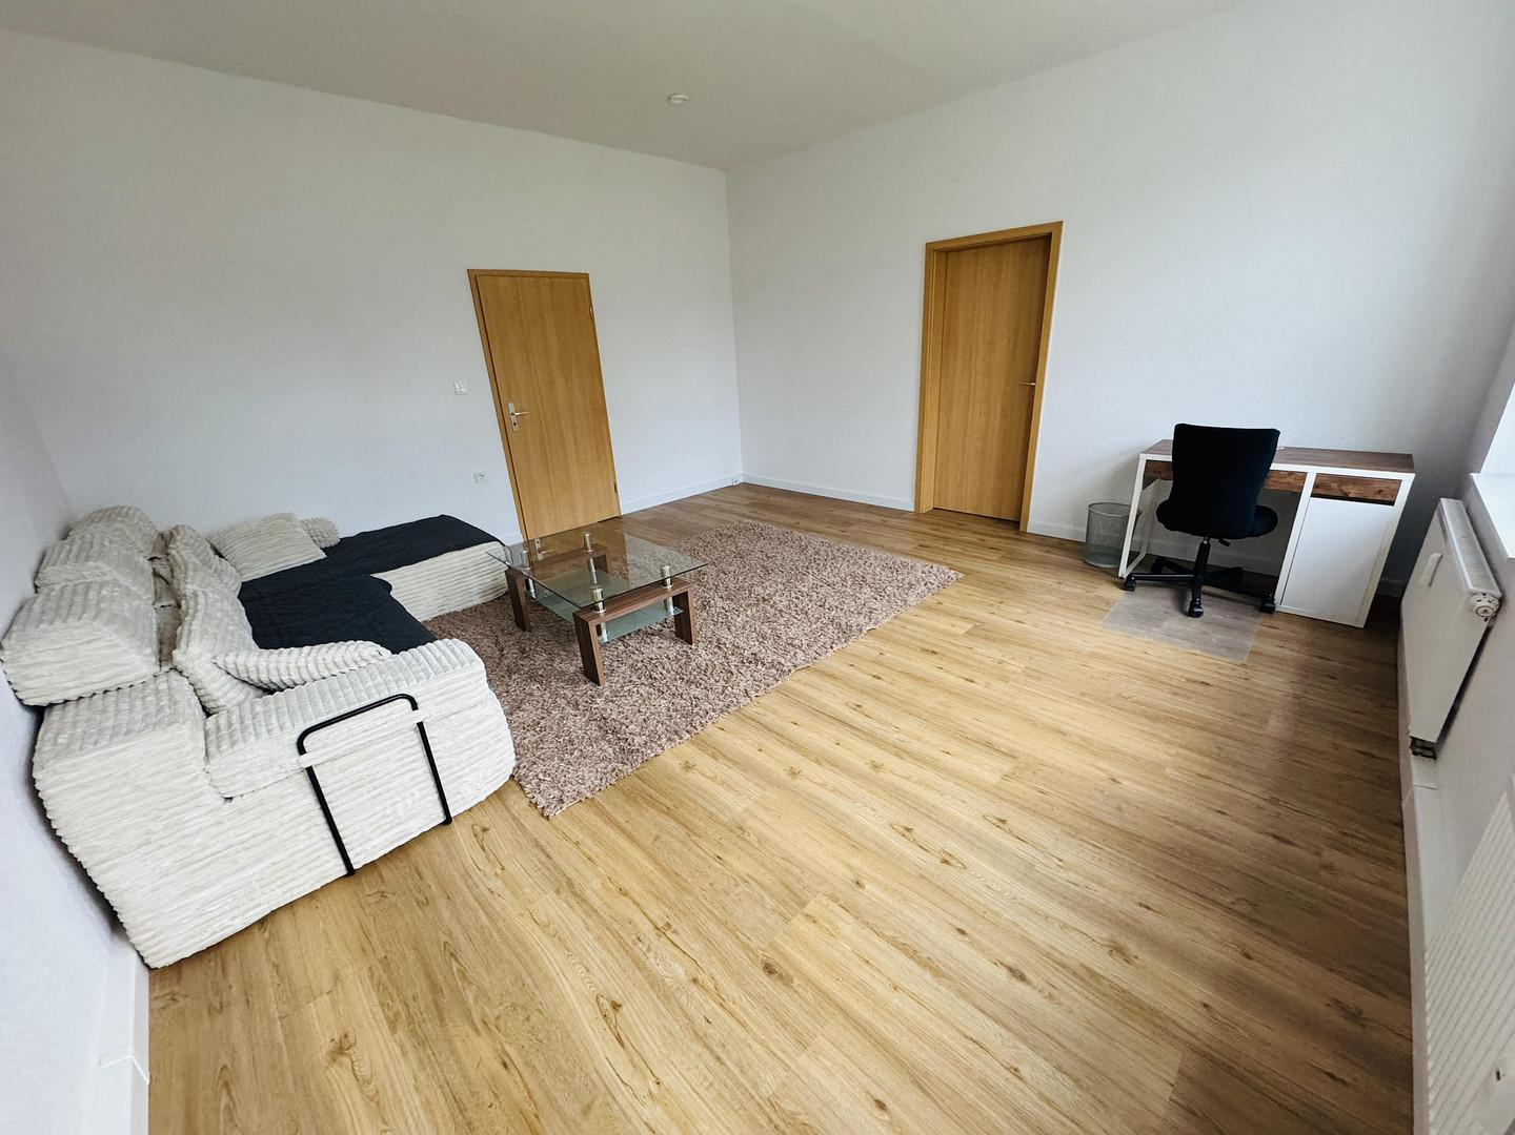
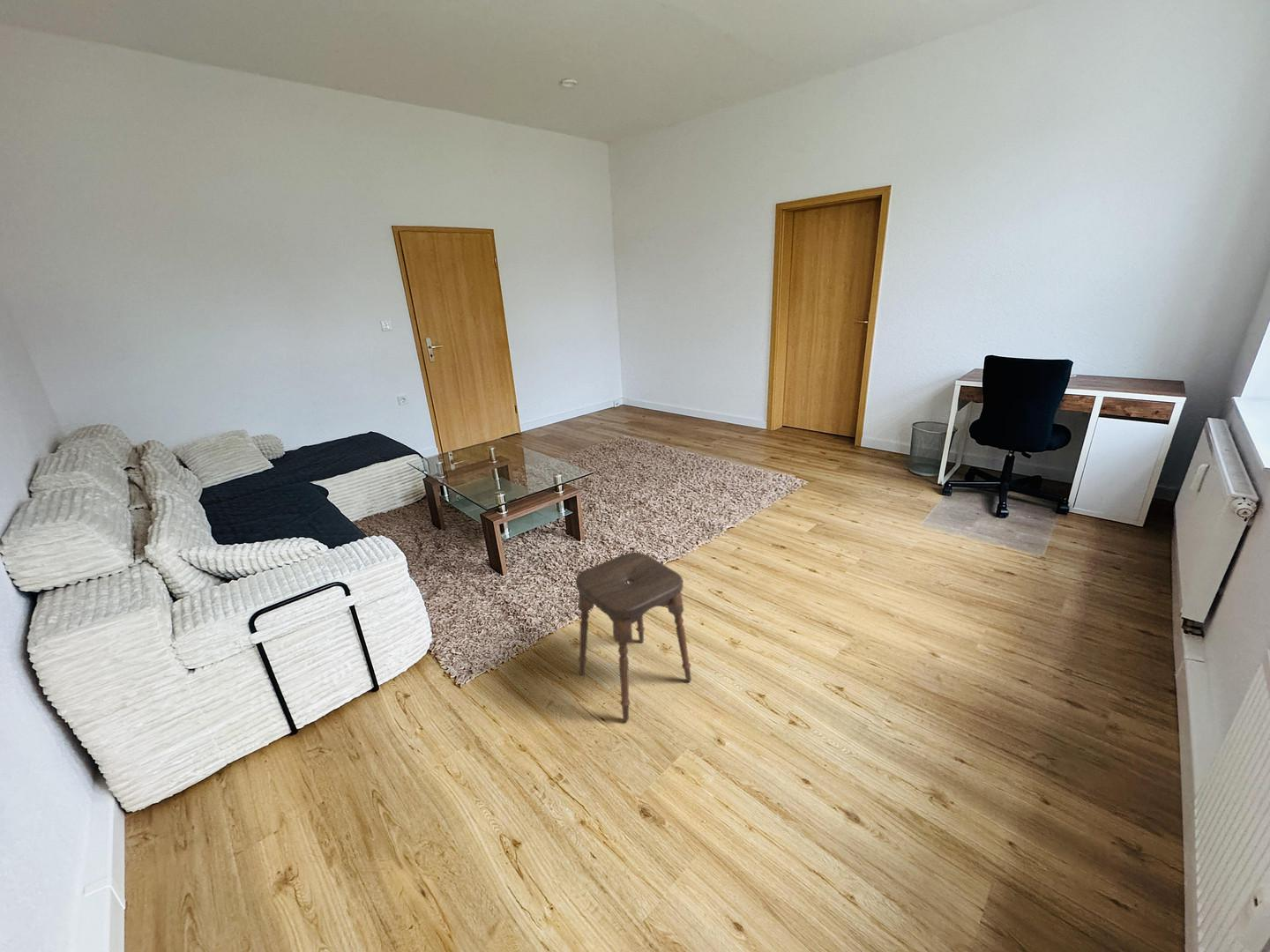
+ stool (631, 629)
